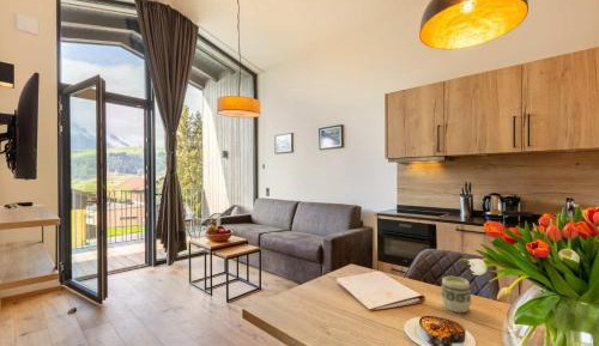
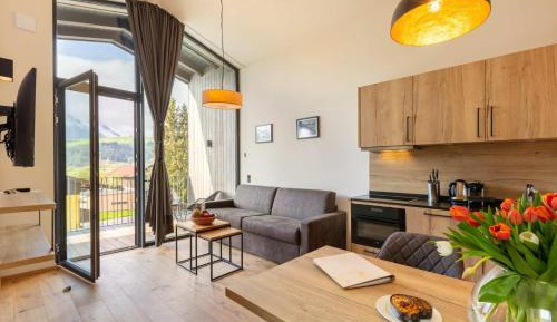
- cup (455, 293)
